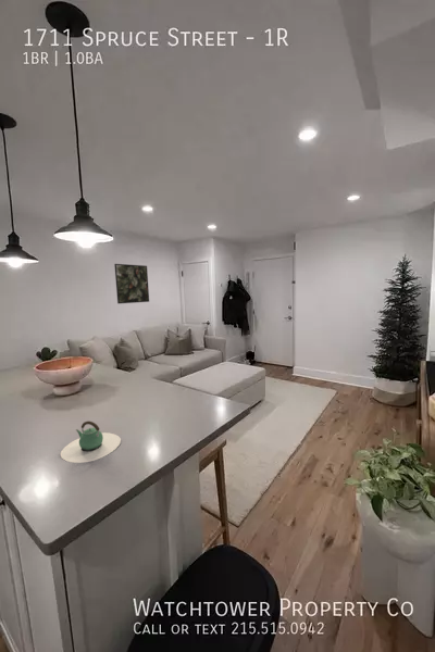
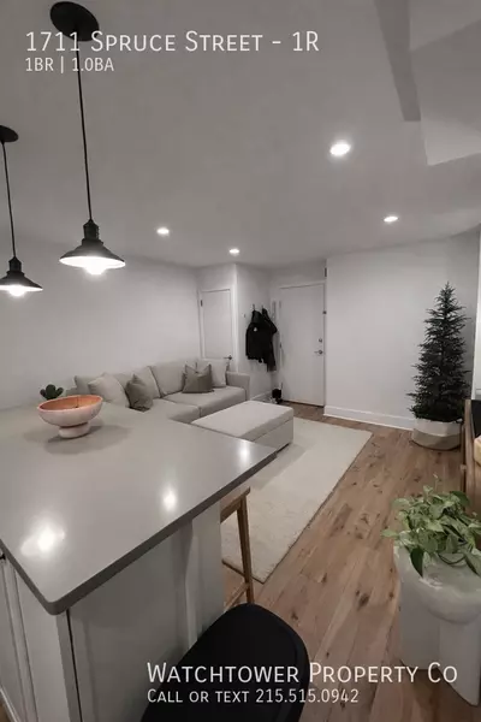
- teapot (90, 434)
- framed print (133, 284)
